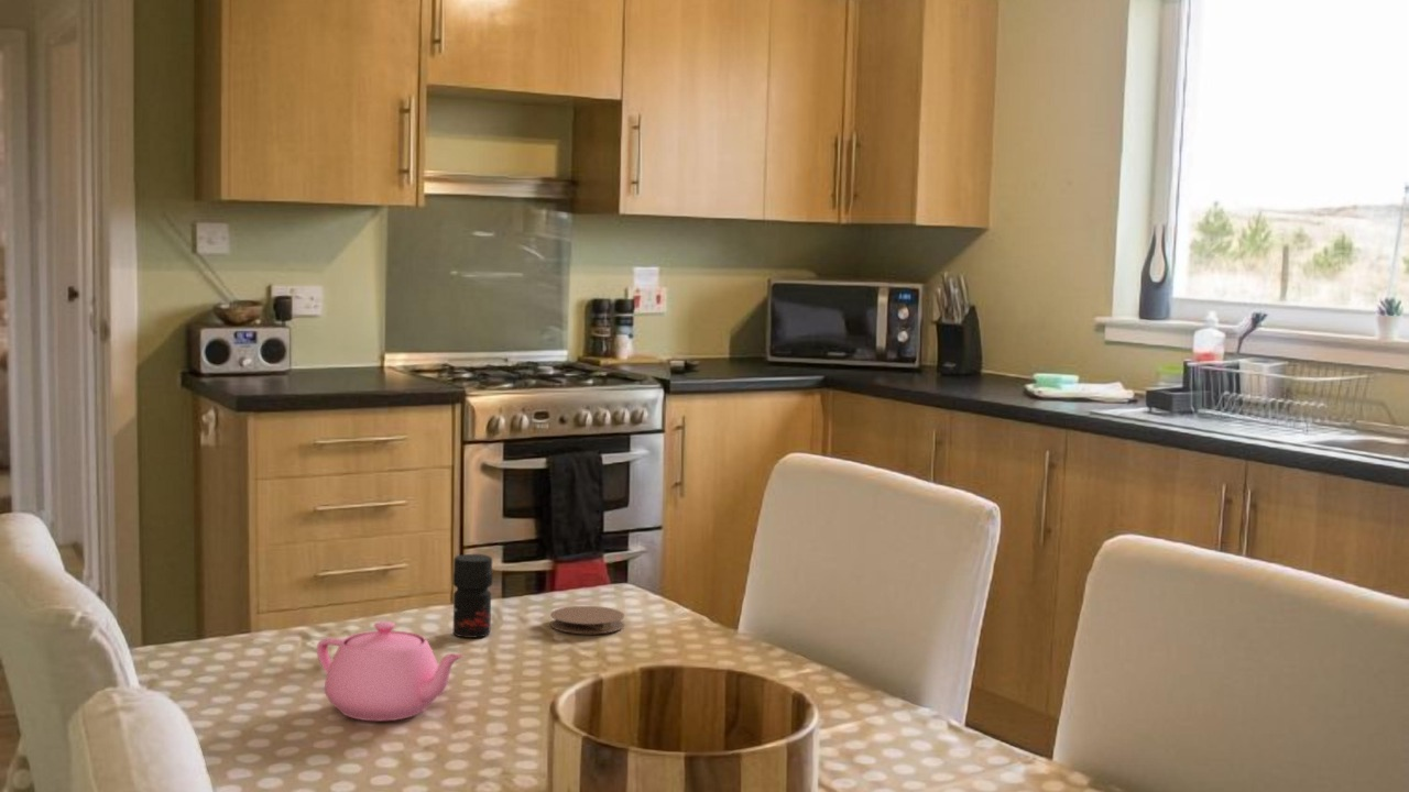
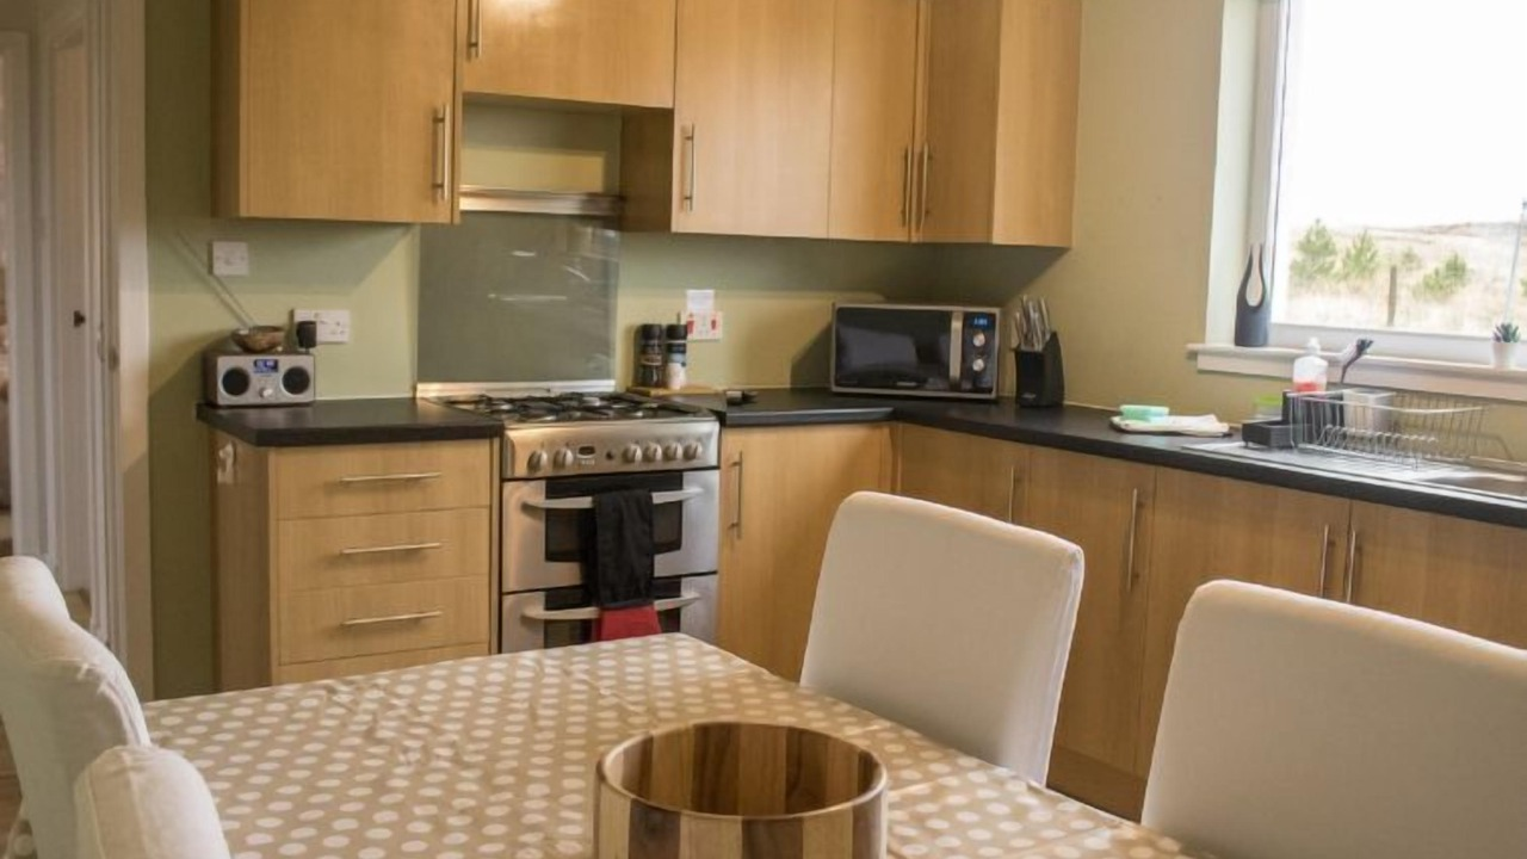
- teapot (389, 667)
- jar (472, 595)
- coaster (587, 619)
